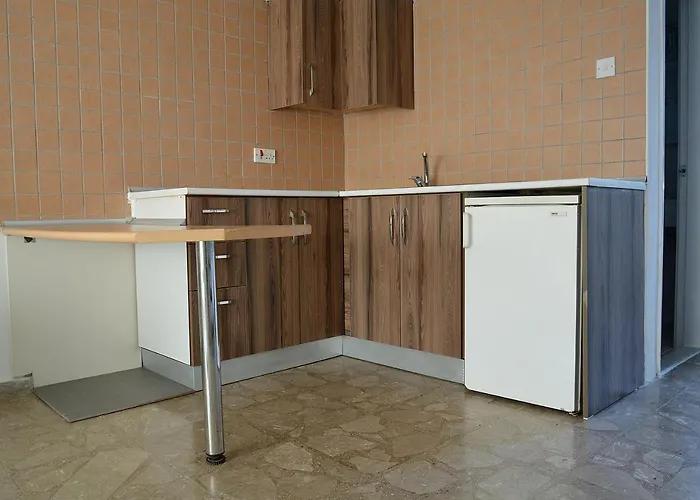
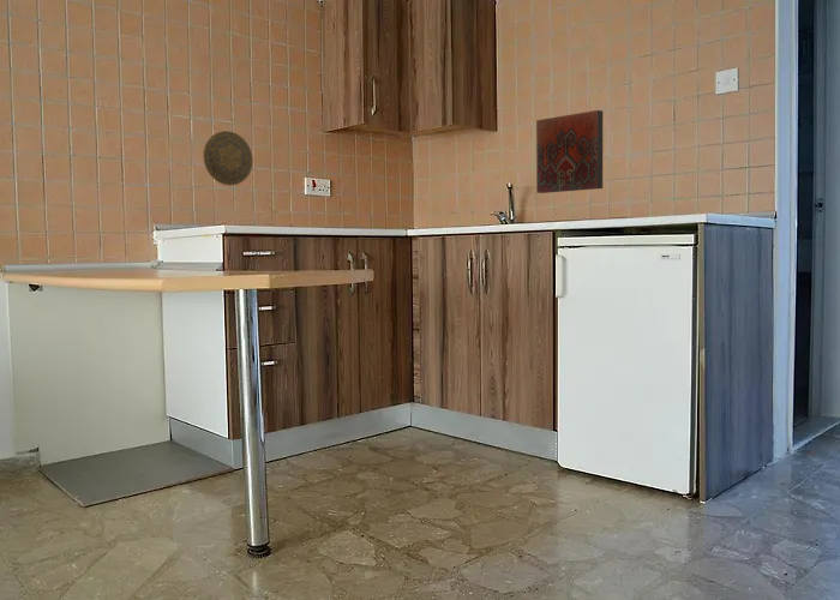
+ decorative plate (229, 157)
+ decorative tile (568, 152)
